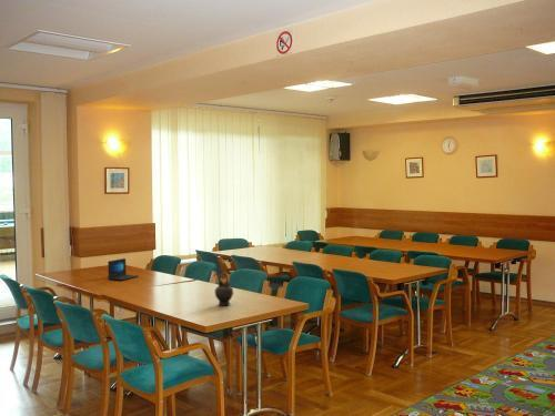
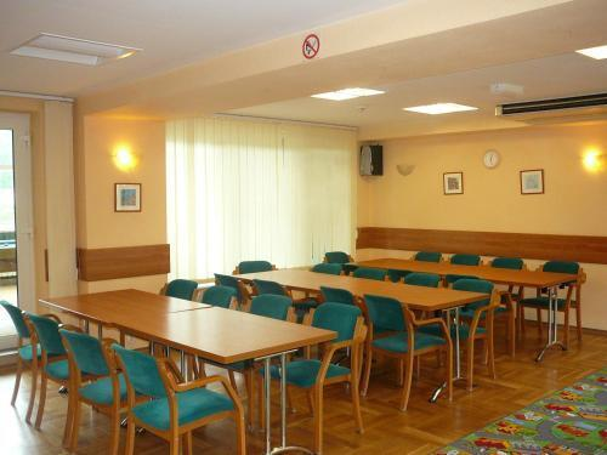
- teapot (225, 288)
- laptop (123, 268)
